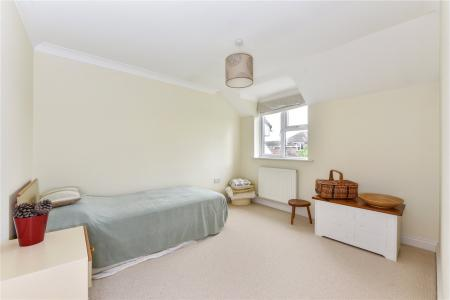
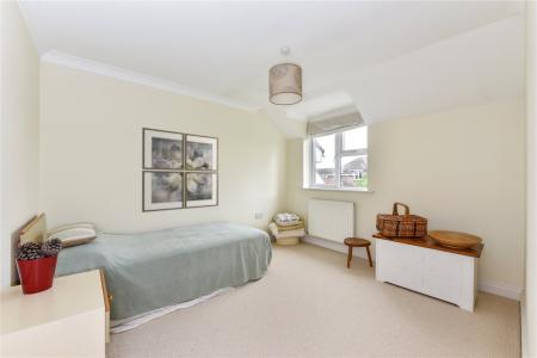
+ wall art (183, 169)
